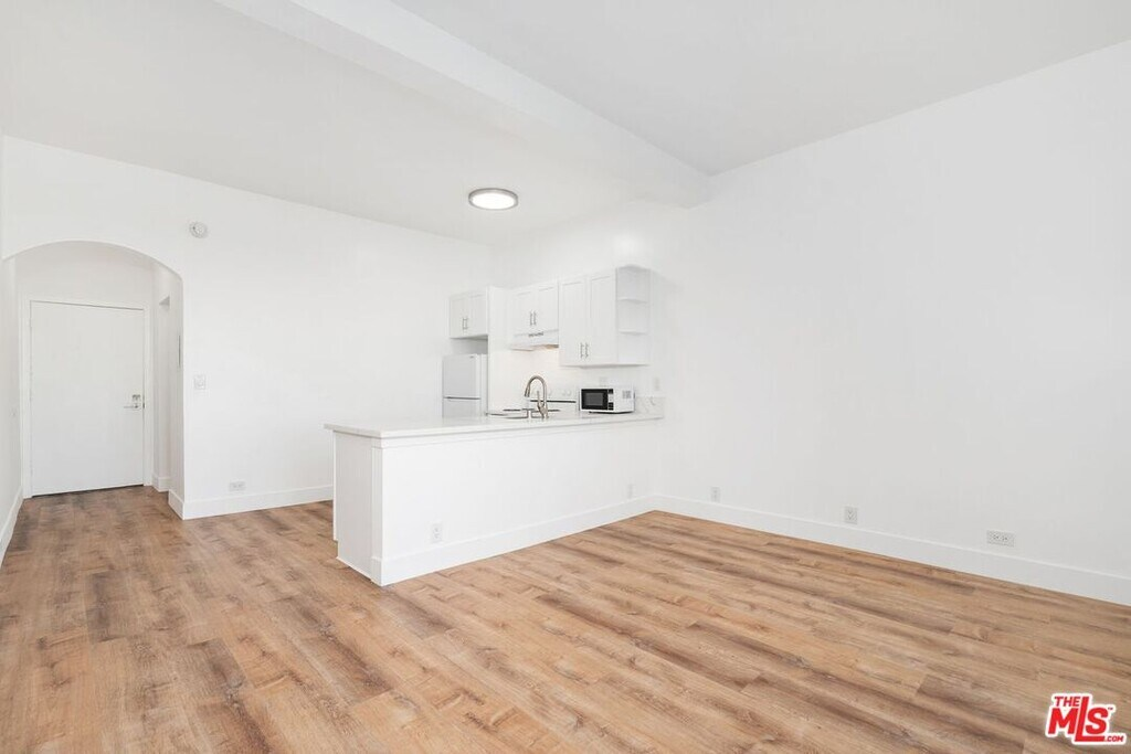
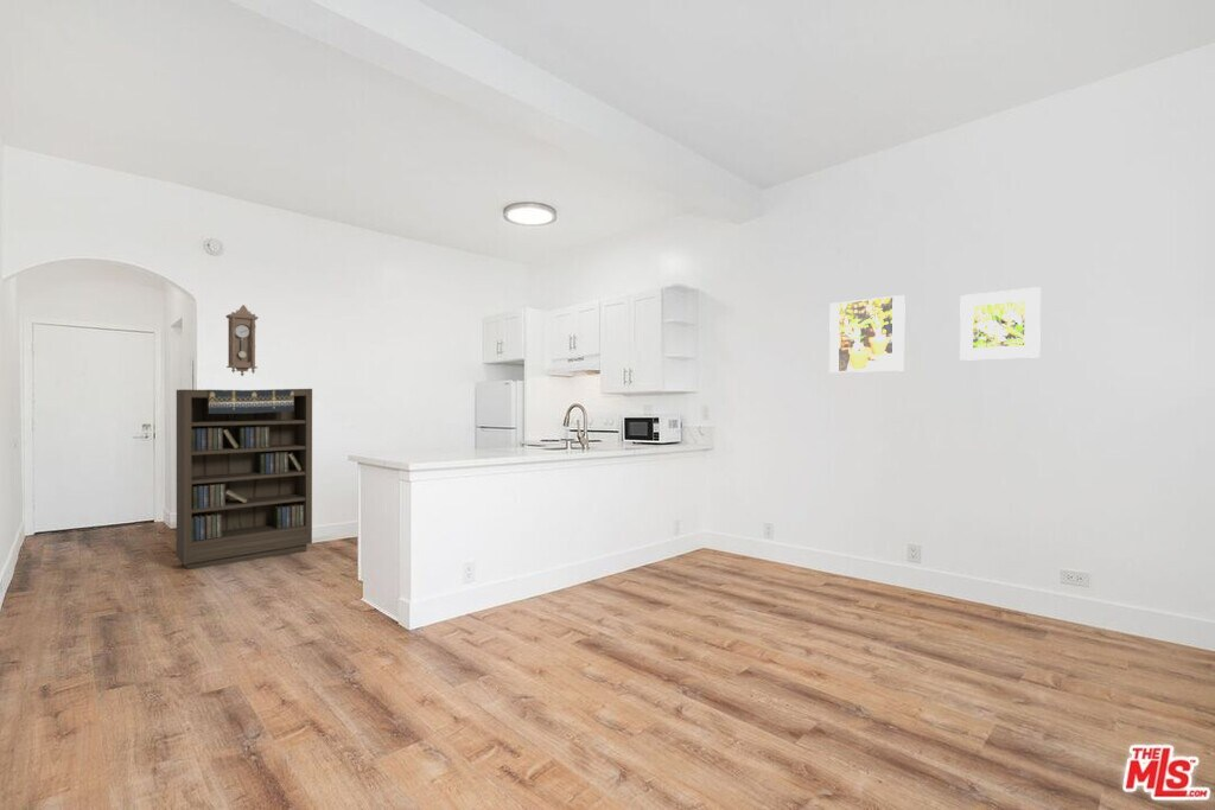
+ pendulum clock (242, 340)
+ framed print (998, 325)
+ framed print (865, 336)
+ bookcase (247, 472)
